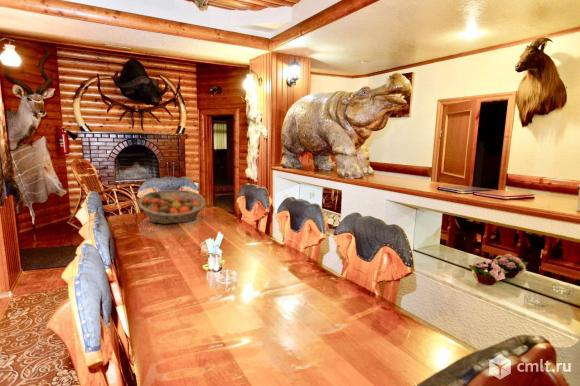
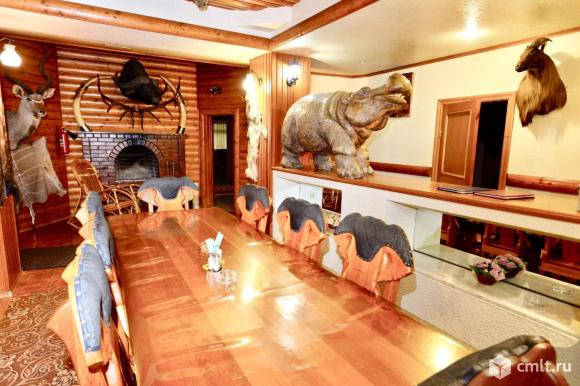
- fruit basket (173, 206)
